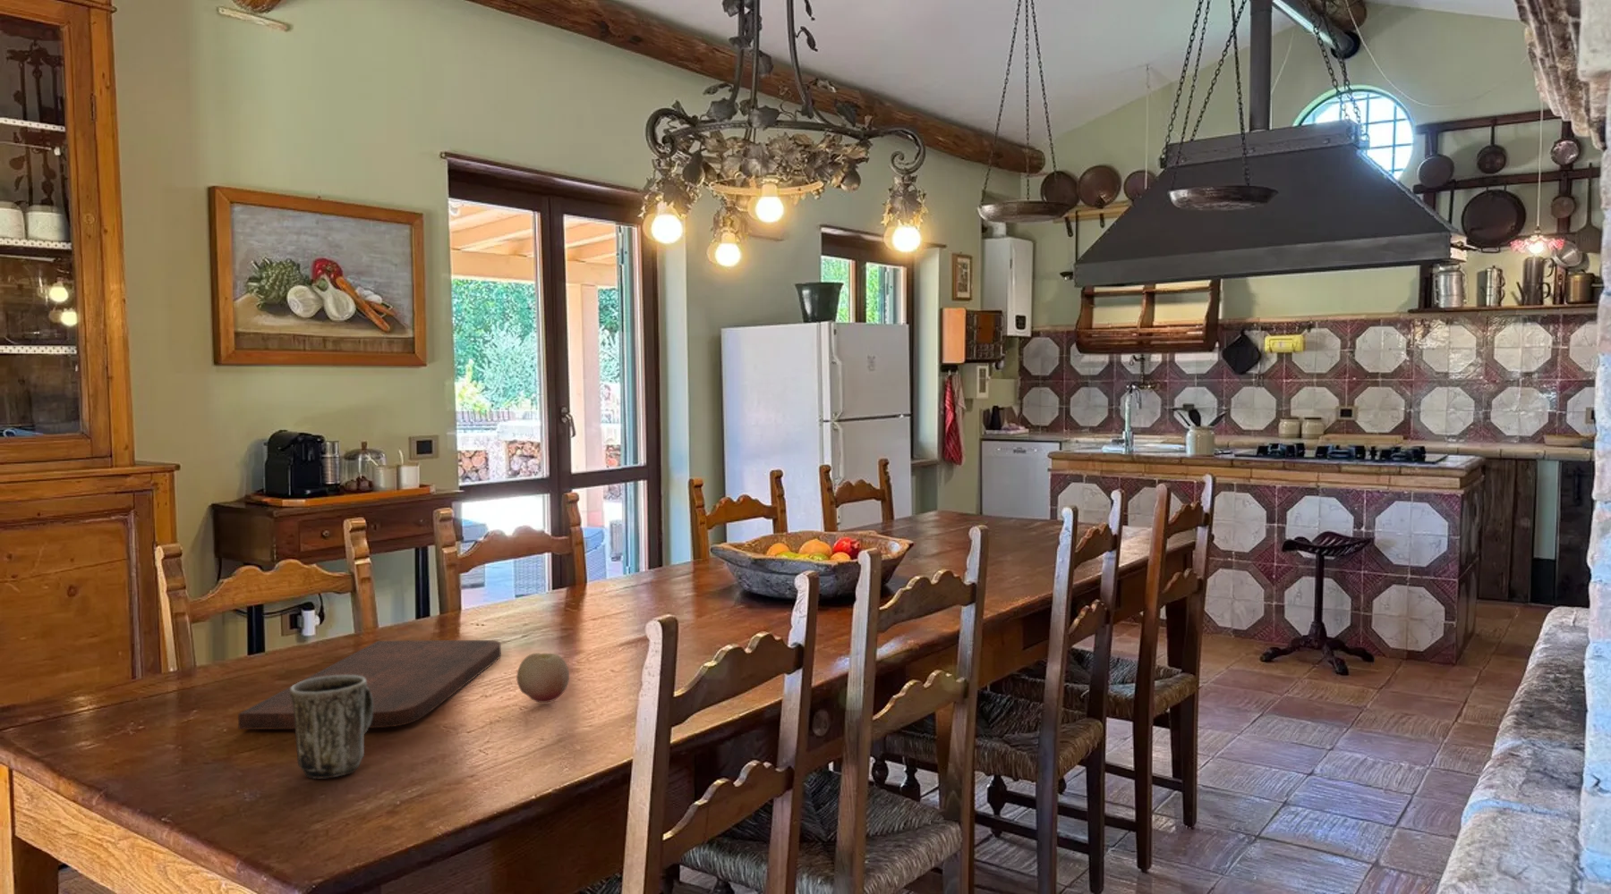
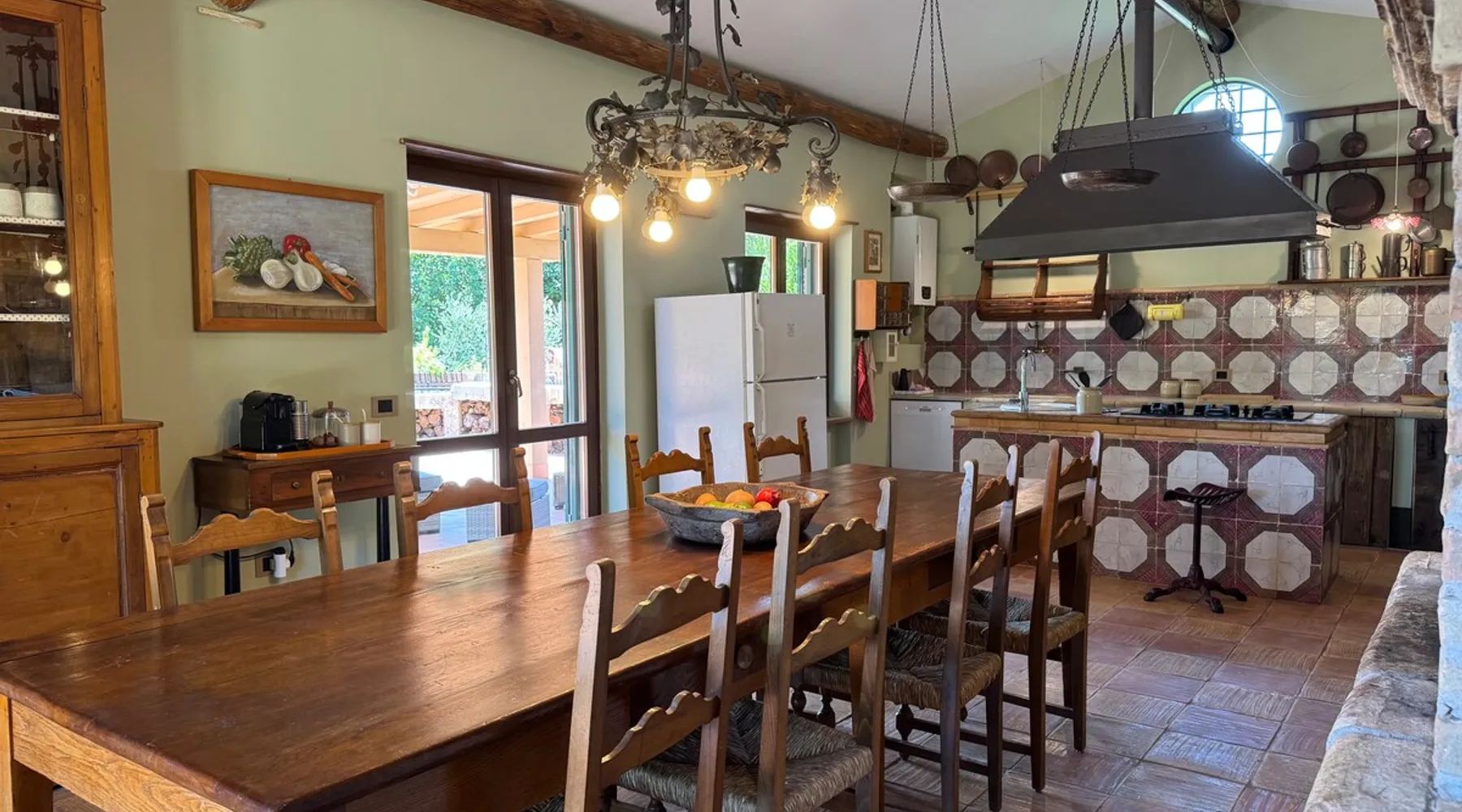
- cutting board (391, 678)
- fruit (542, 677)
- mug (335, 723)
